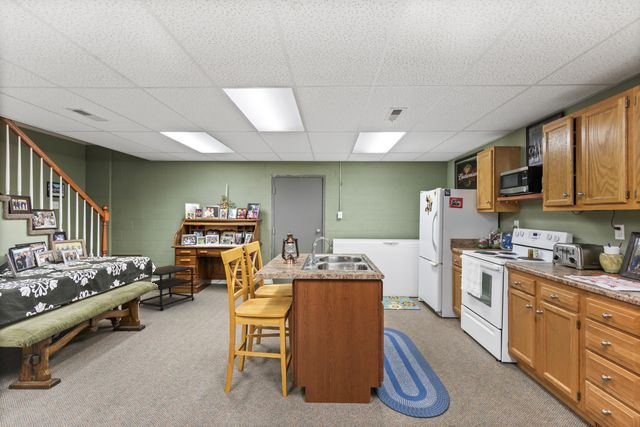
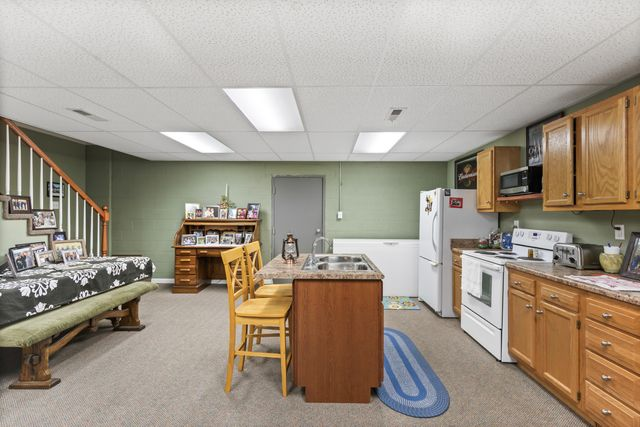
- side table (166, 286)
